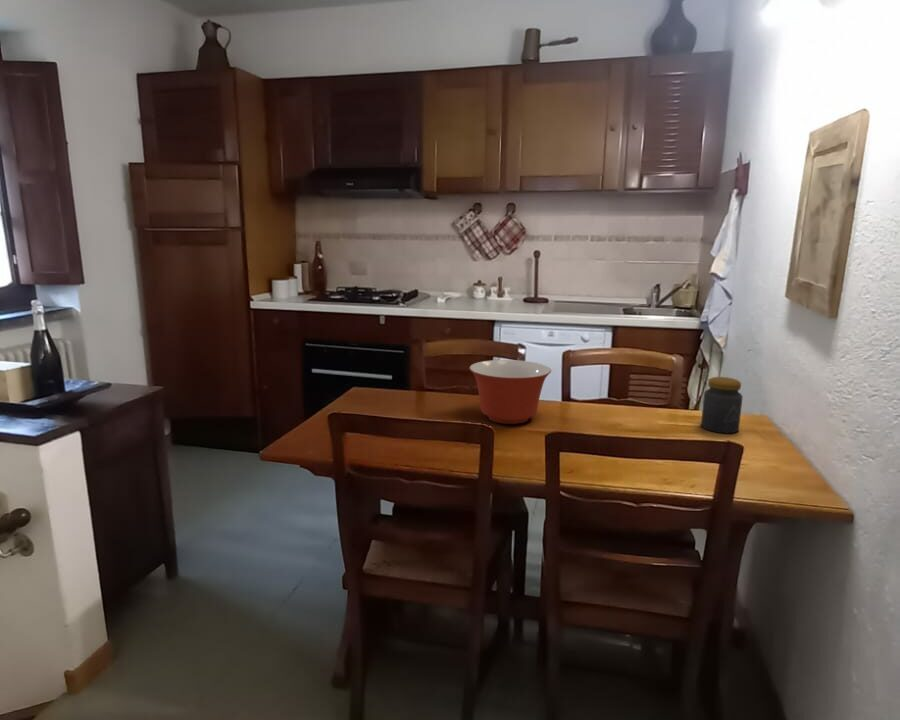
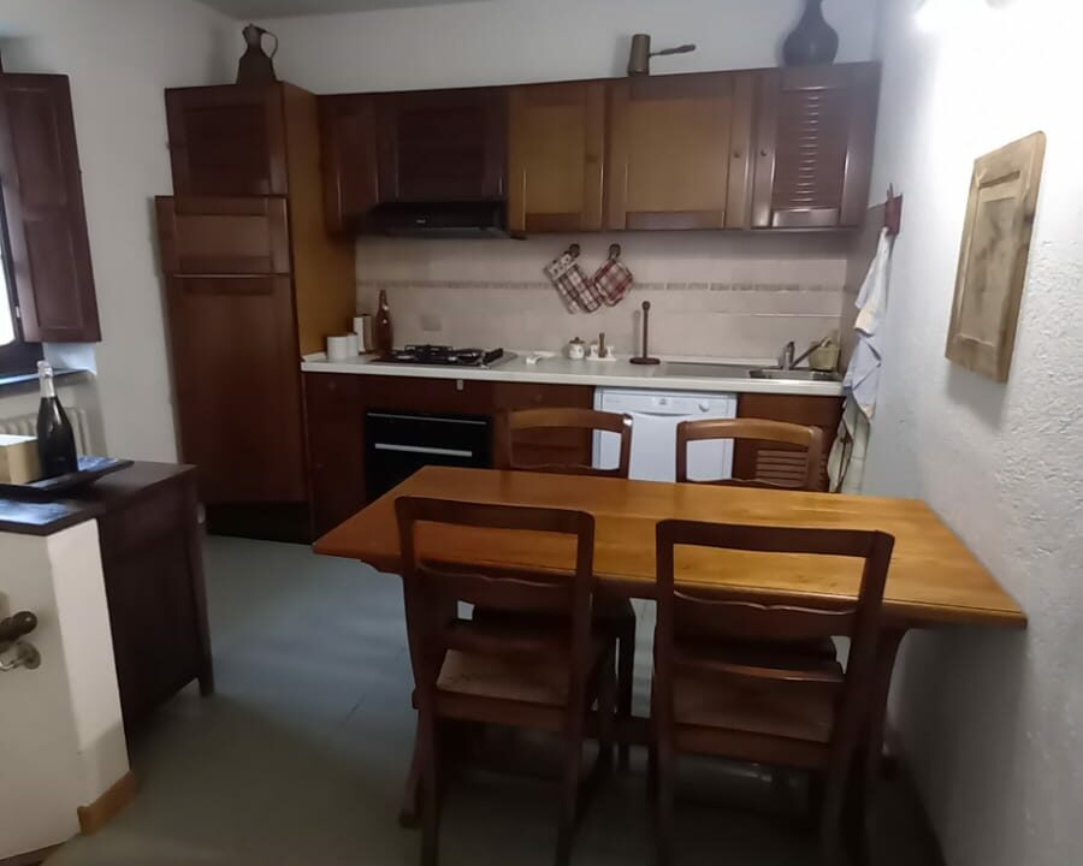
- mixing bowl (509, 393)
- jar (722, 404)
